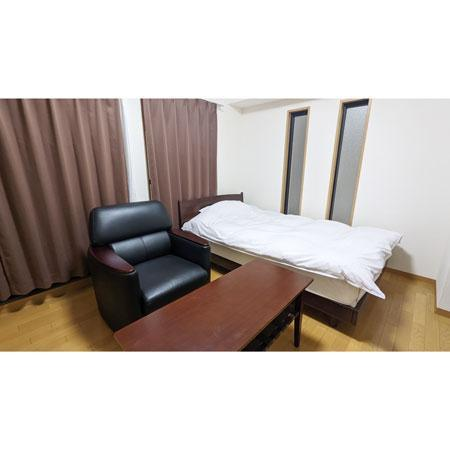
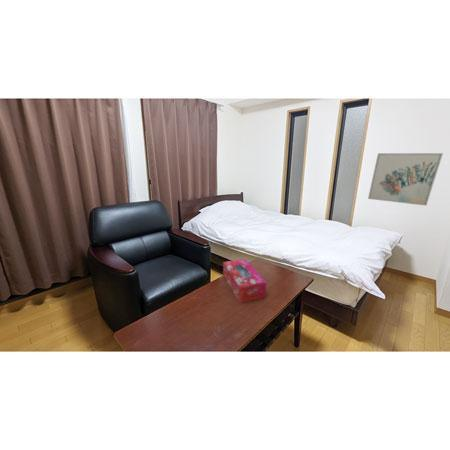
+ wall art (401, 178)
+ tissue box (242, 278)
